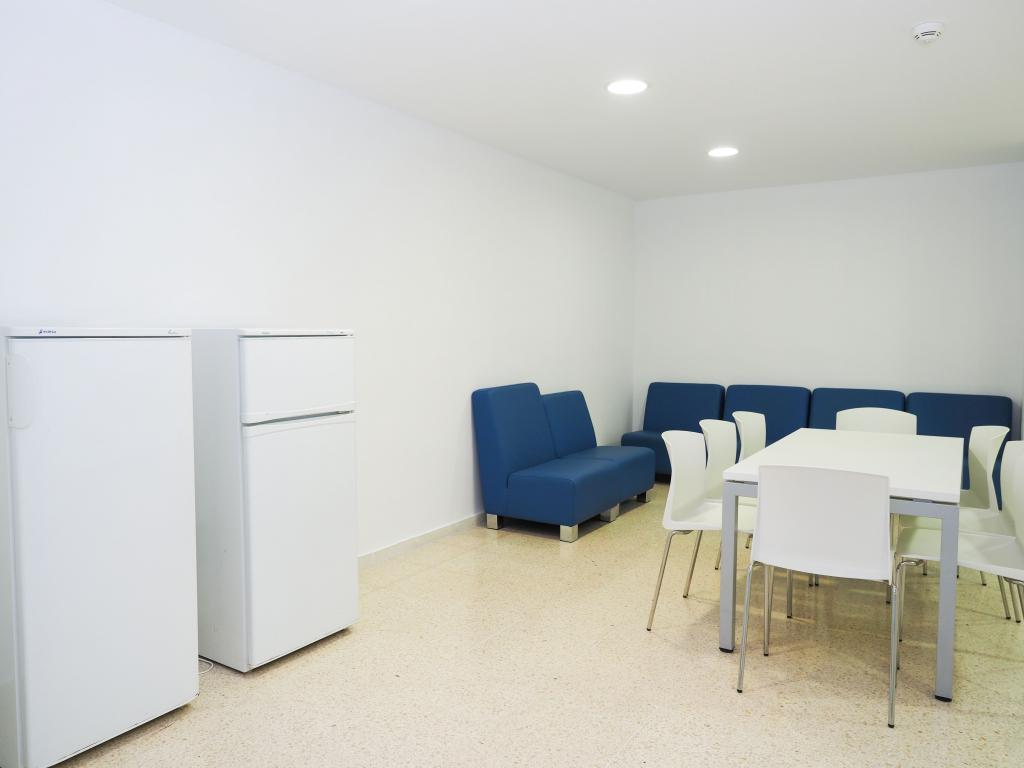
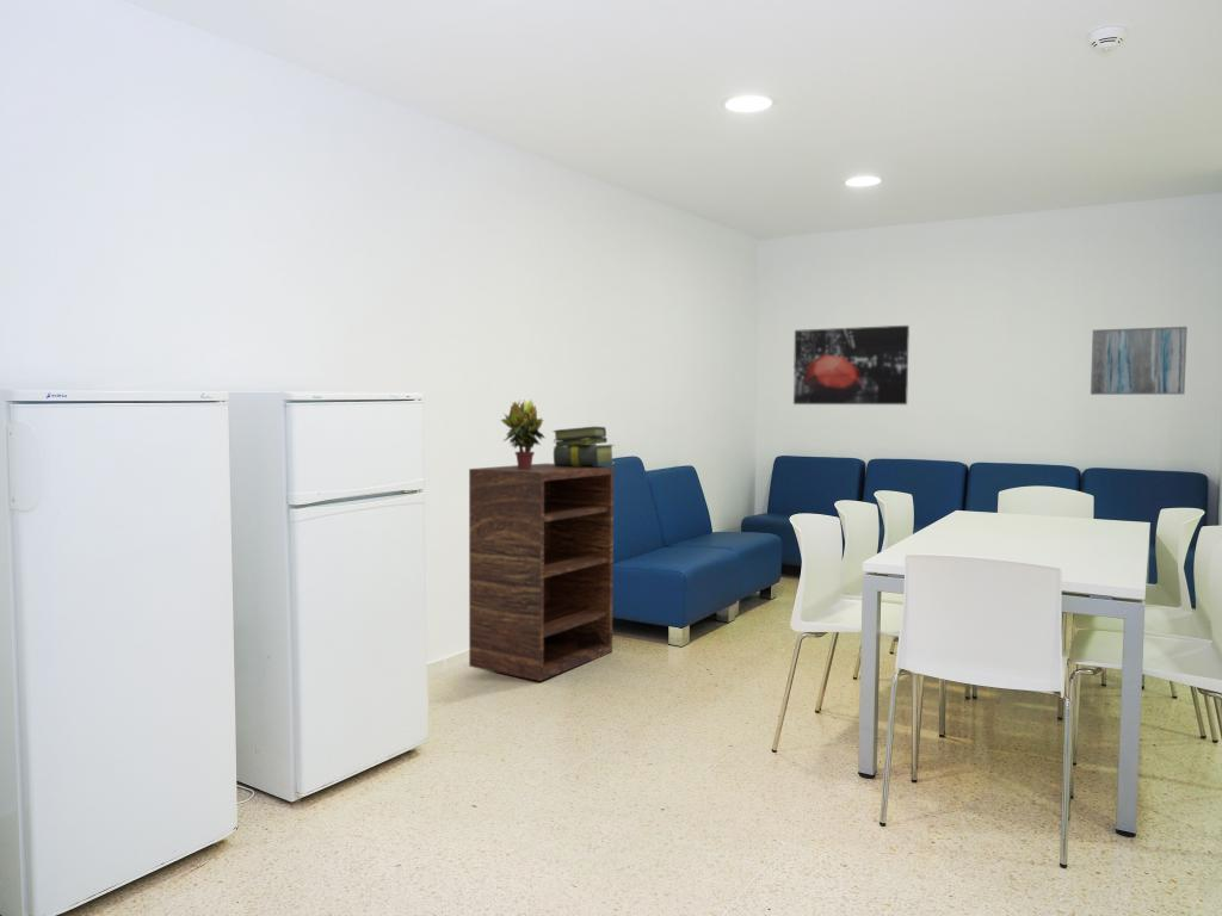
+ wall art (1137, 361)
+ potted plant (525, 433)
+ wall art (848, 366)
+ stack of books (581, 445)
+ shelving unit (543, 563)
